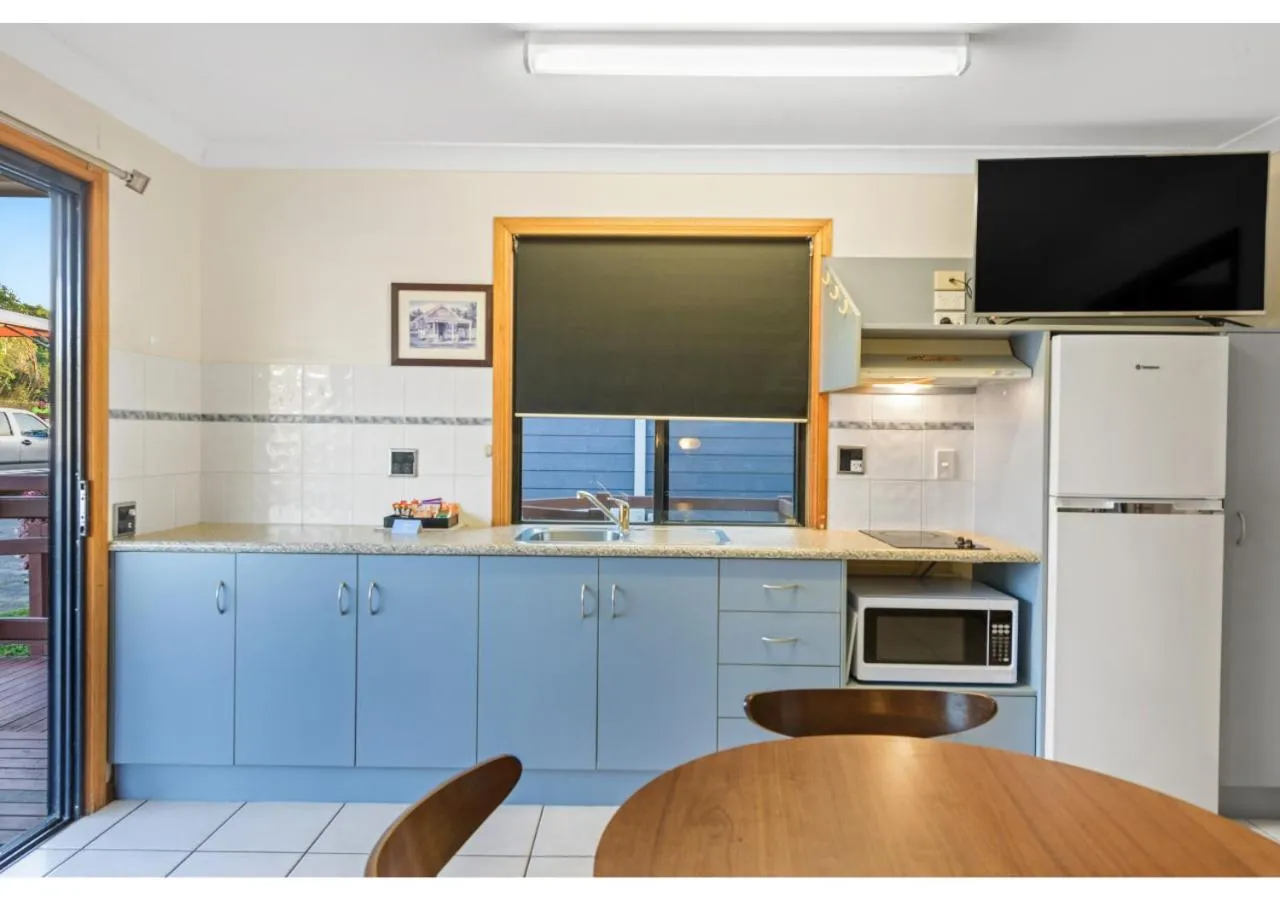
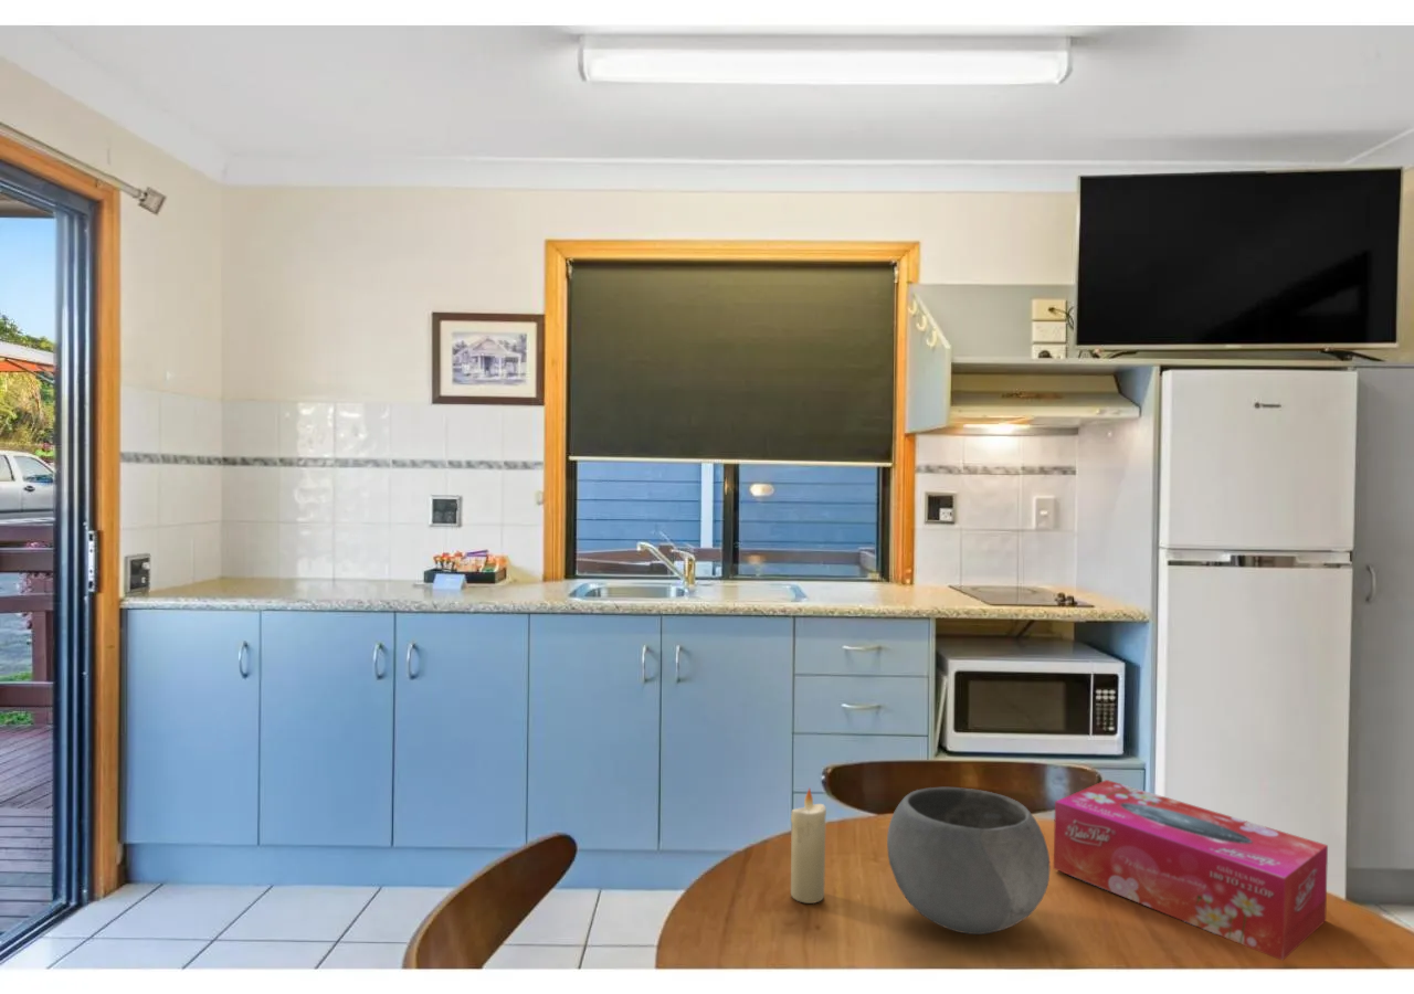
+ candle (808, 842)
+ bowl (965, 863)
+ tissue box (1182, 857)
